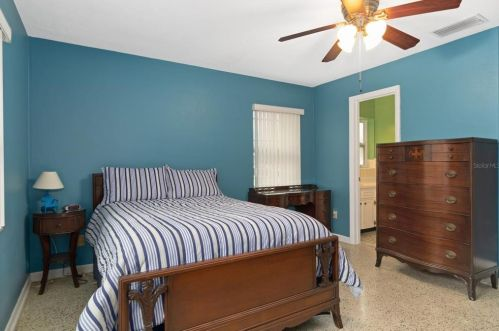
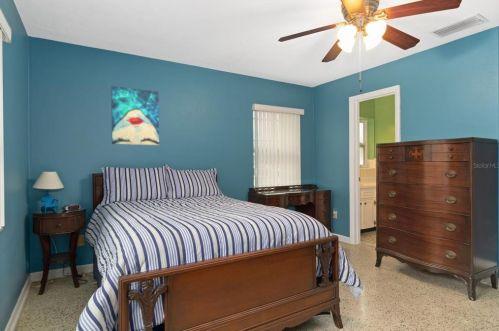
+ wall art (136, 116)
